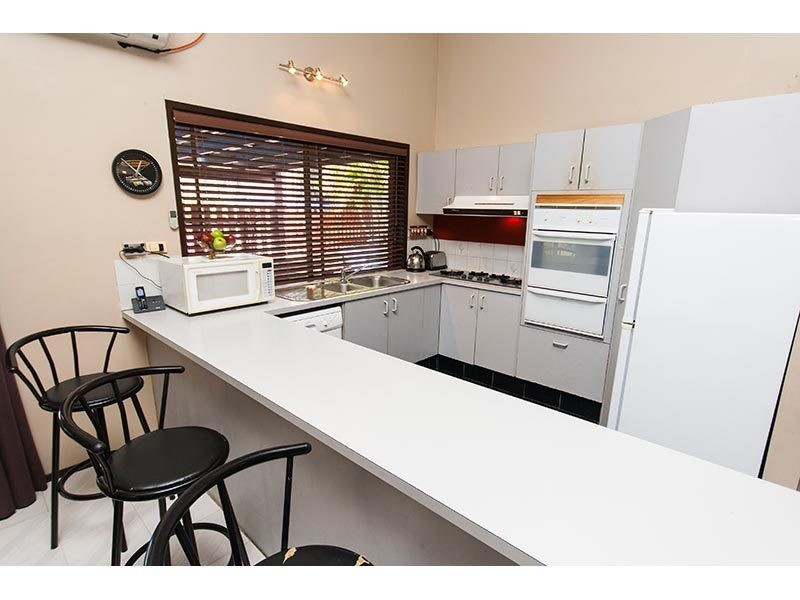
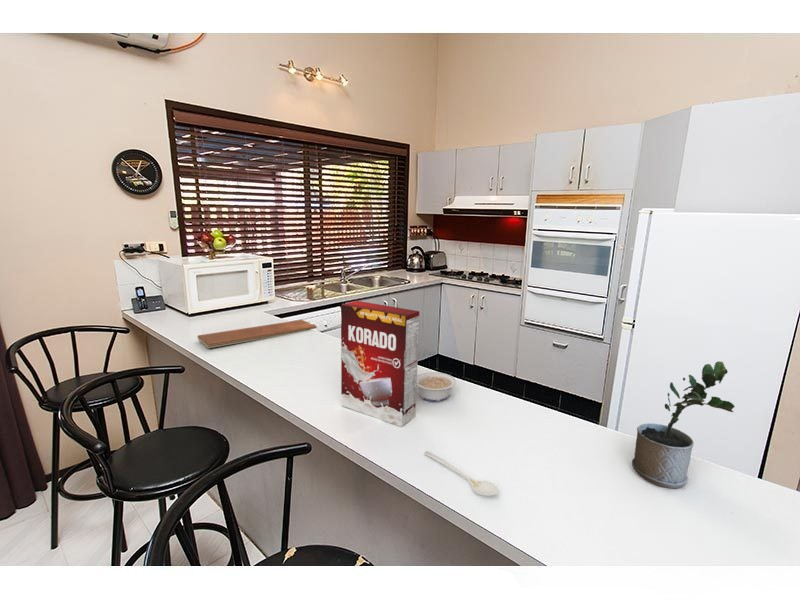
+ cereal box (378, 360)
+ potted plant (678, 419)
+ stirrer (457, 471)
+ chopping board (260, 332)
+ legume (433, 386)
